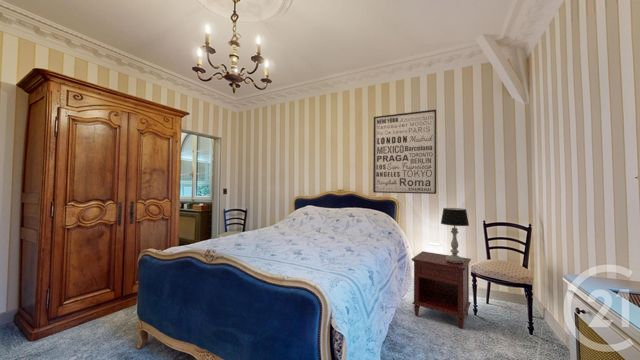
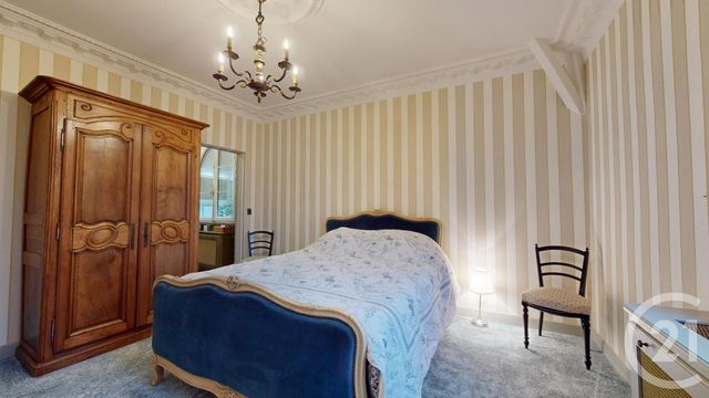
- table lamp (454, 234)
- nightstand (441, 286)
- wall art (403, 153)
